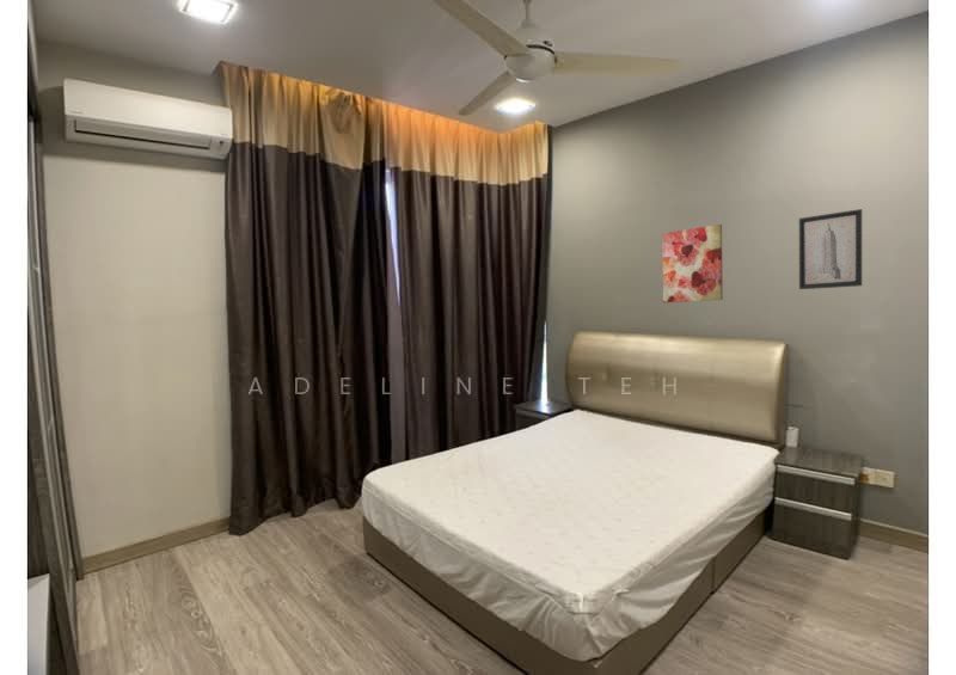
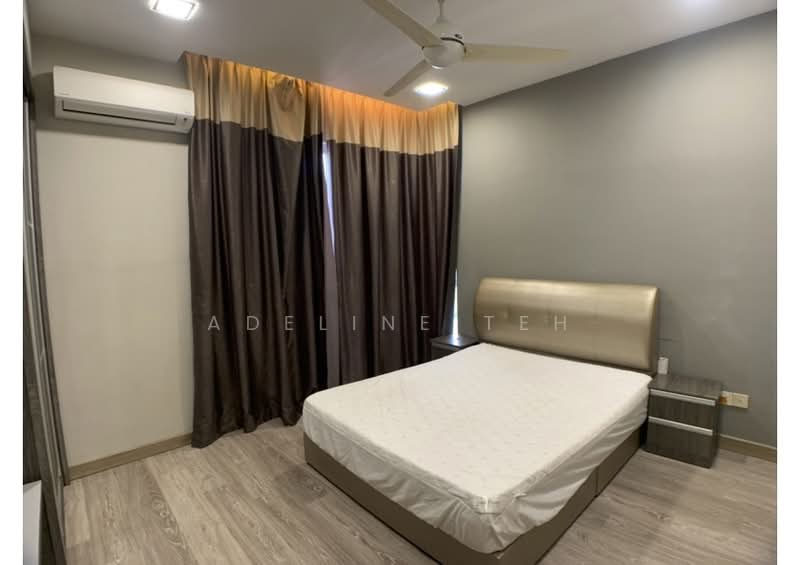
- wall art (691, 265)
- wall art (829, 251)
